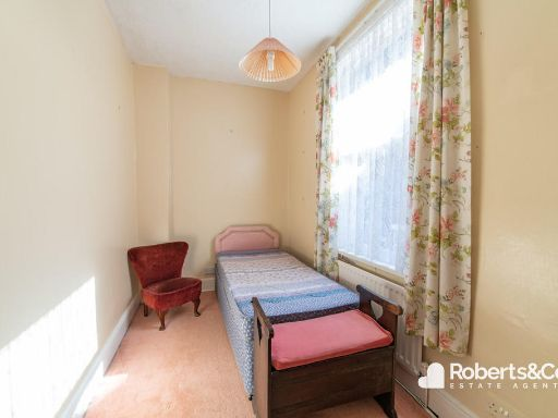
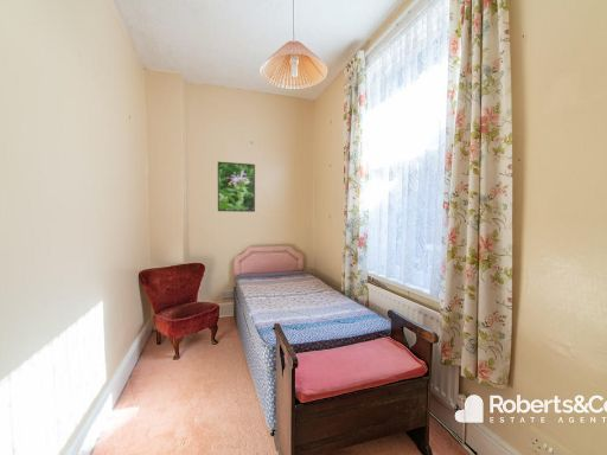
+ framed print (236, 187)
